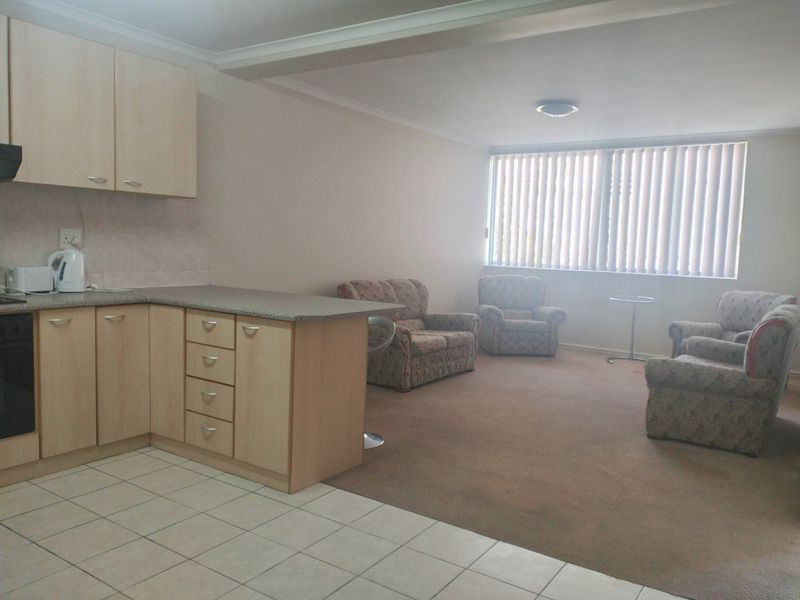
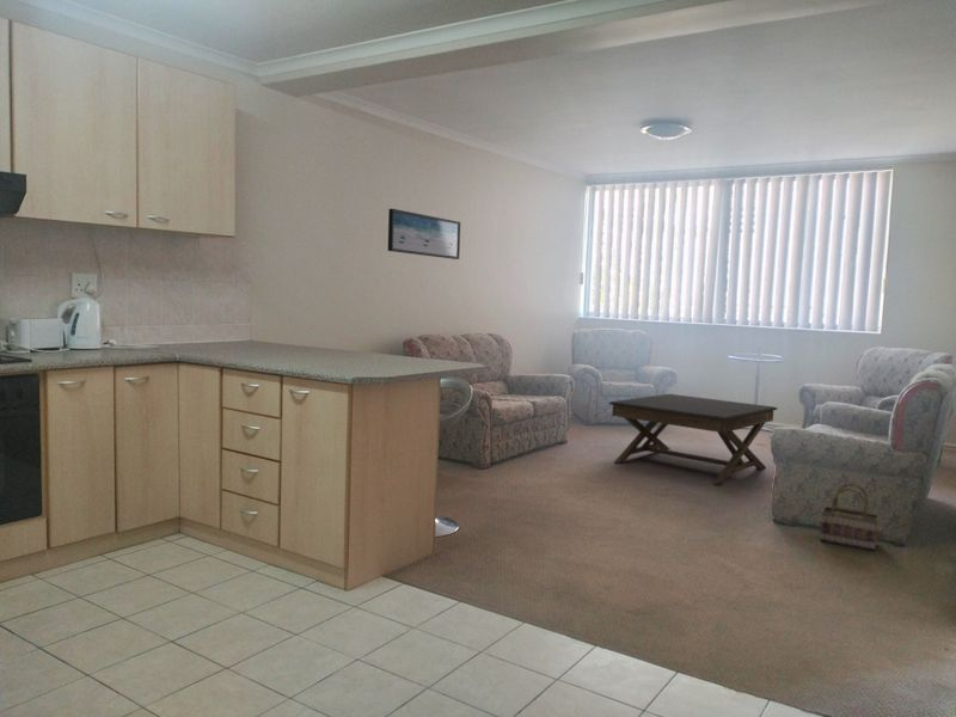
+ wall art (425, 235)
+ basket (850, 514)
+ coffee table (694, 428)
